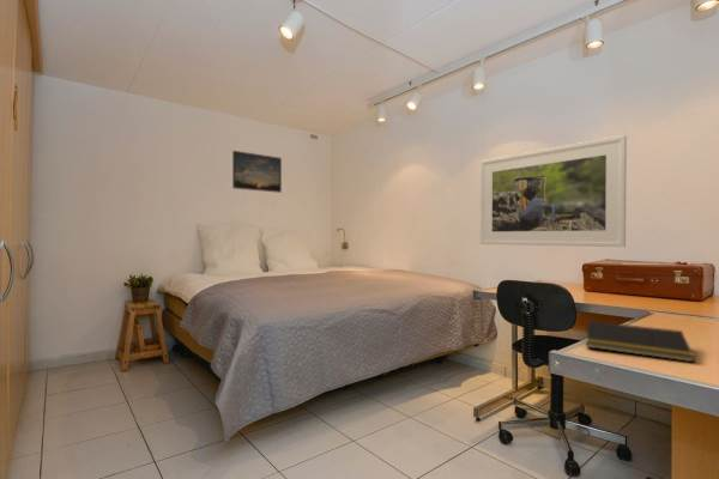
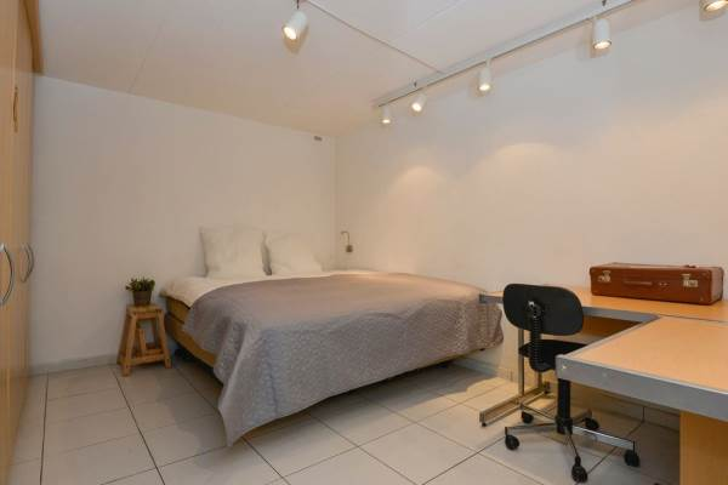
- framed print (258, 172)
- notepad (634, 339)
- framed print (542, 198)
